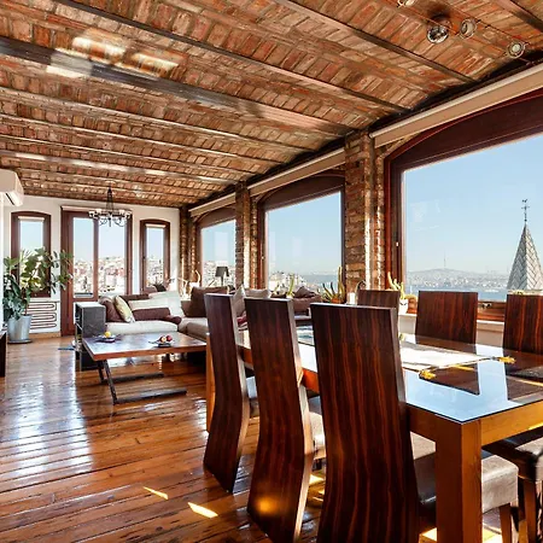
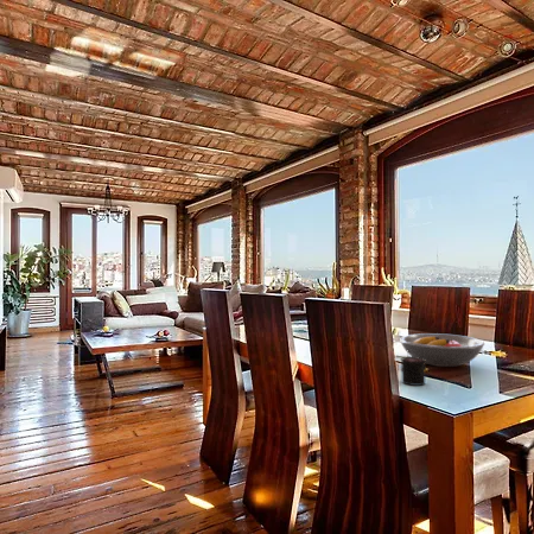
+ fruit bowl (440, 348)
+ candle (413, 365)
